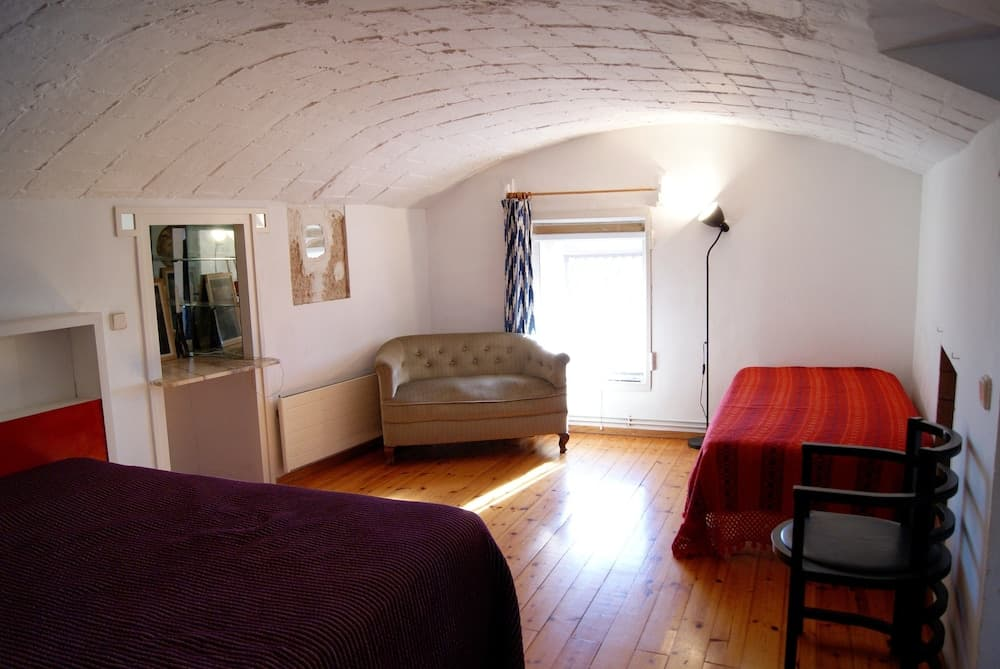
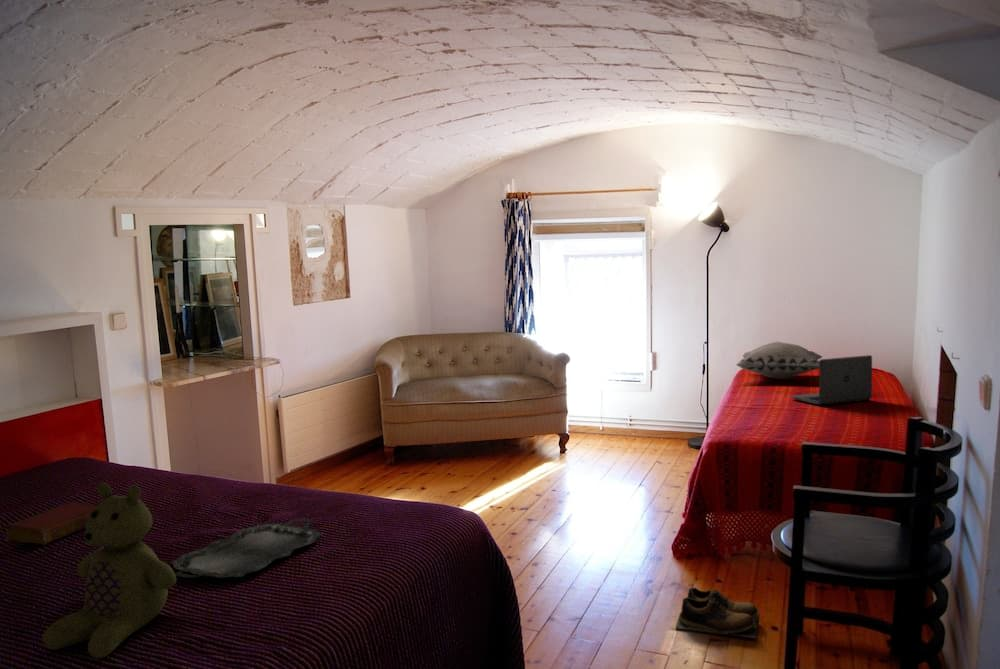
+ stuffed bear (105, 563)
+ shoes (717, 607)
+ laptop (830, 377)
+ book (60, 522)
+ decorative pillow (780, 360)
+ serving tray (250, 548)
